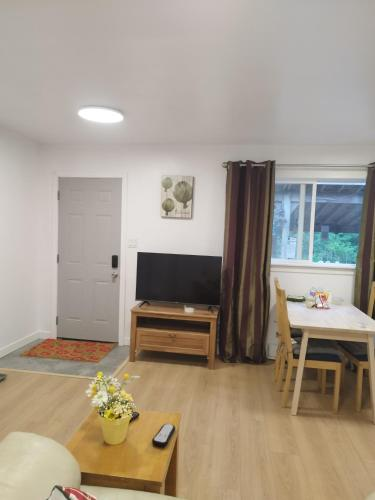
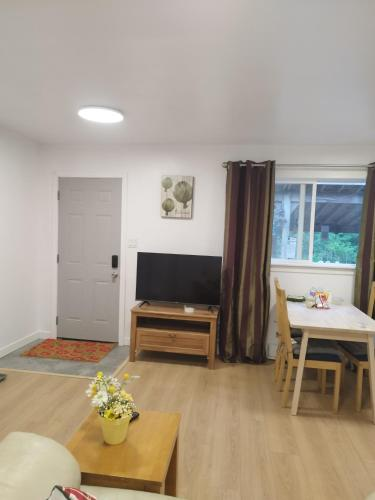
- remote control (164, 434)
